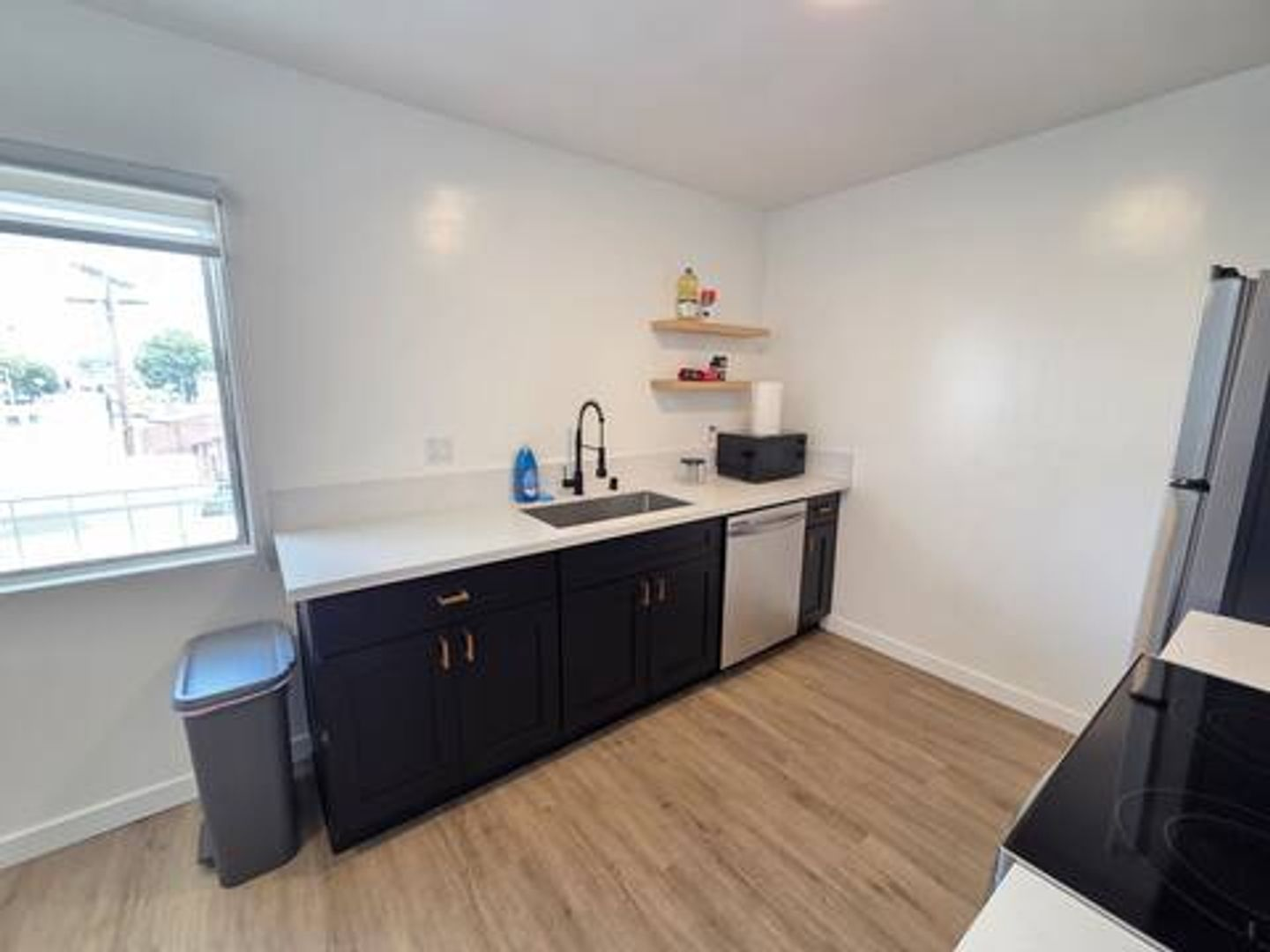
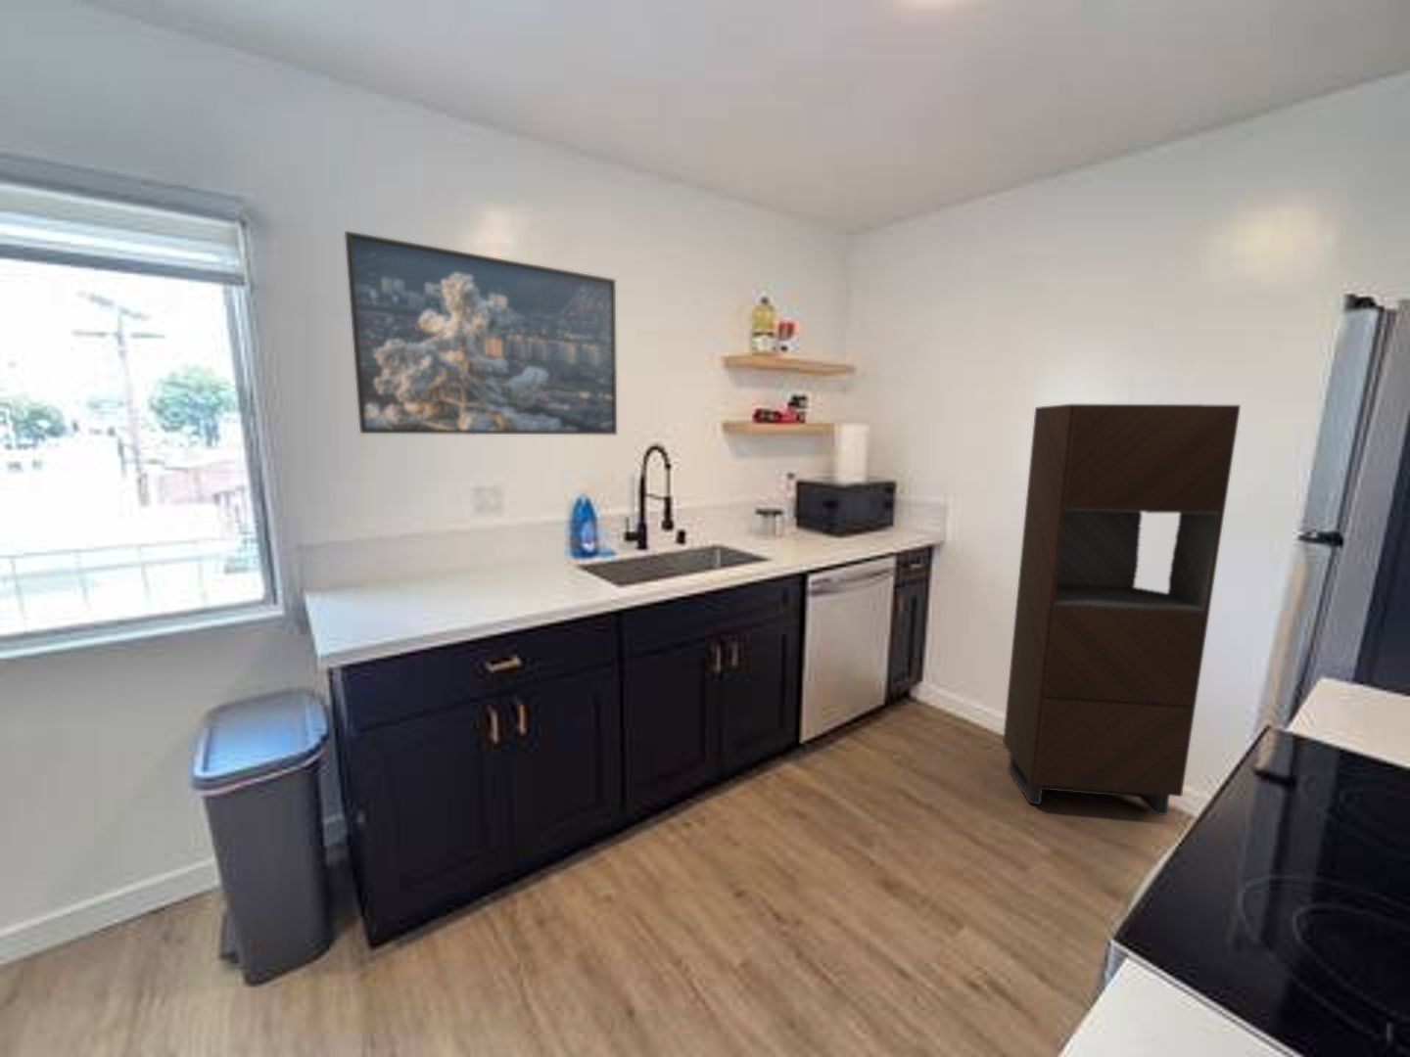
+ storage cabinet (1105, 608)
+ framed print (501, 349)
